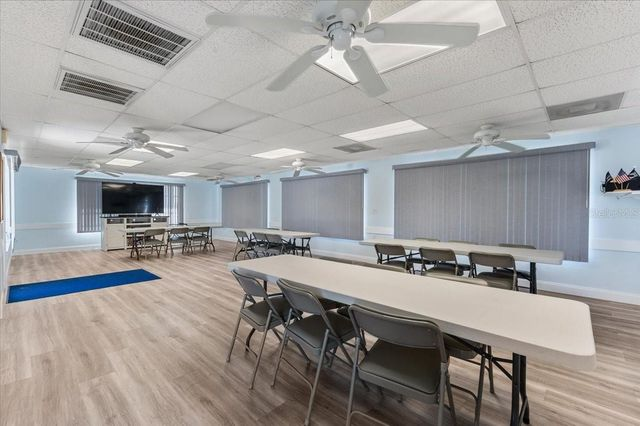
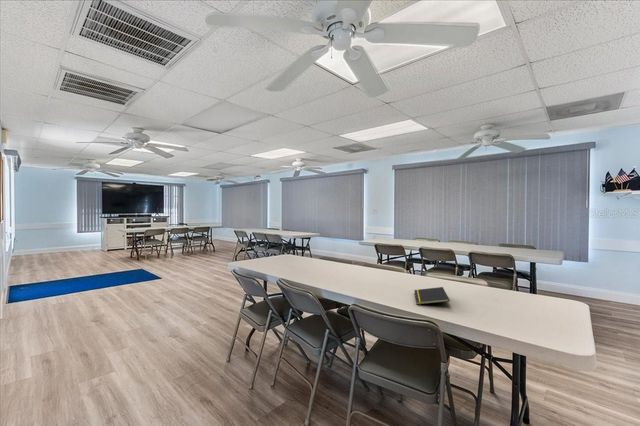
+ notepad (430, 295)
